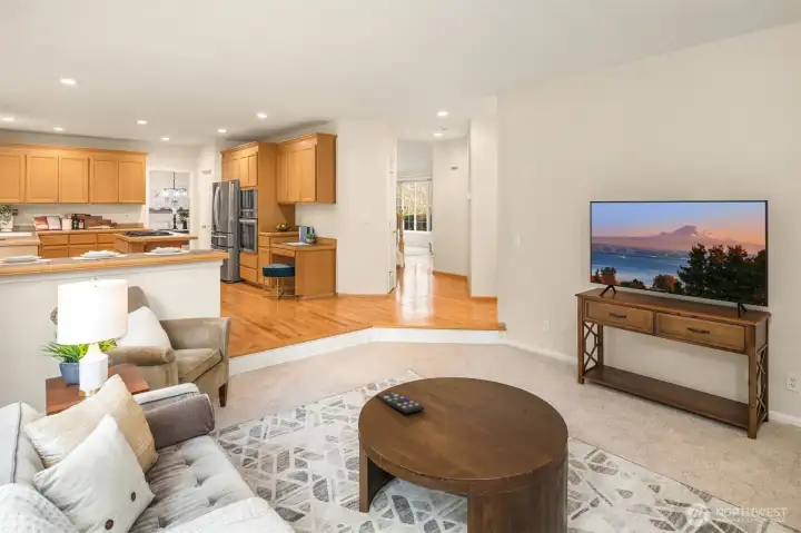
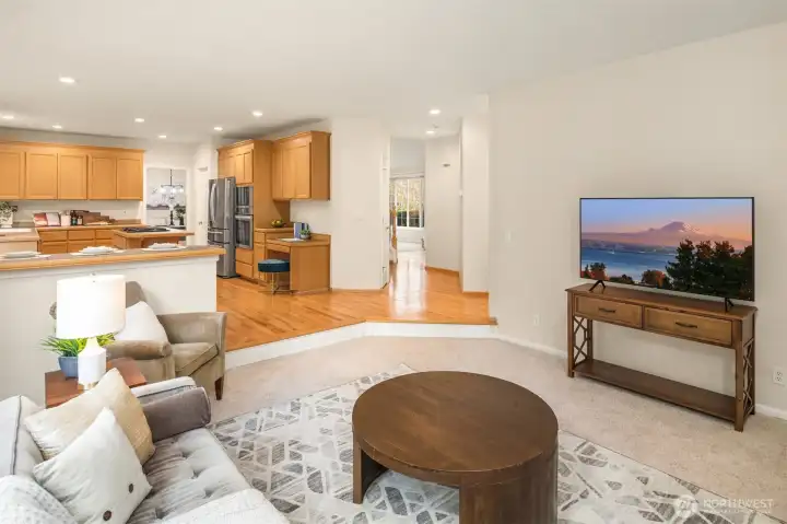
- remote control (398, 401)
